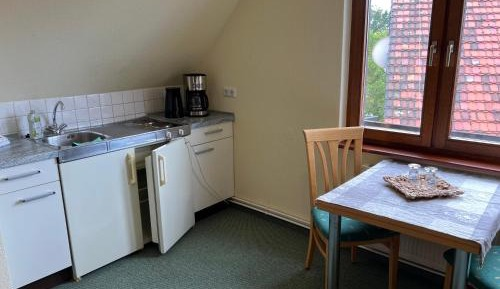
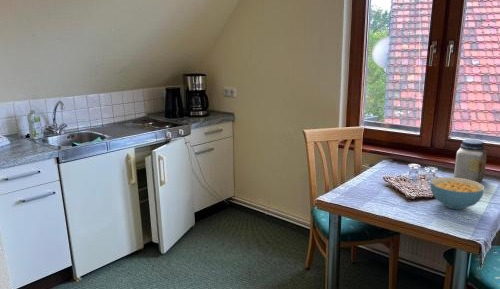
+ jar (470, 160)
+ cereal bowl (455, 195)
